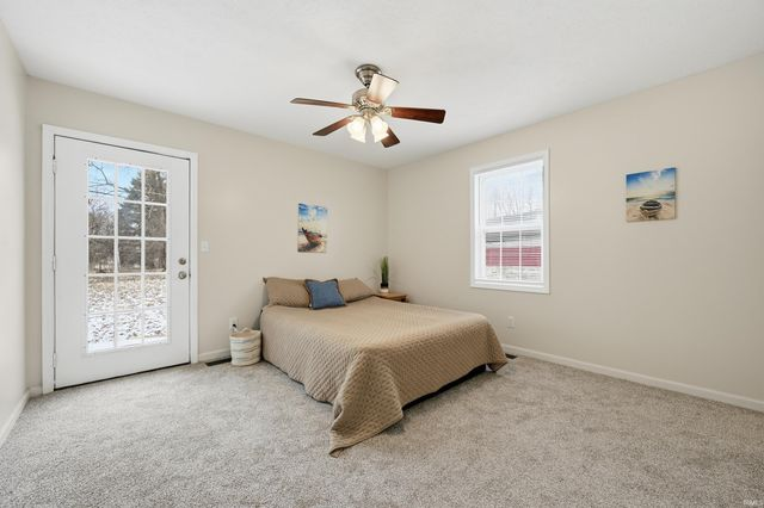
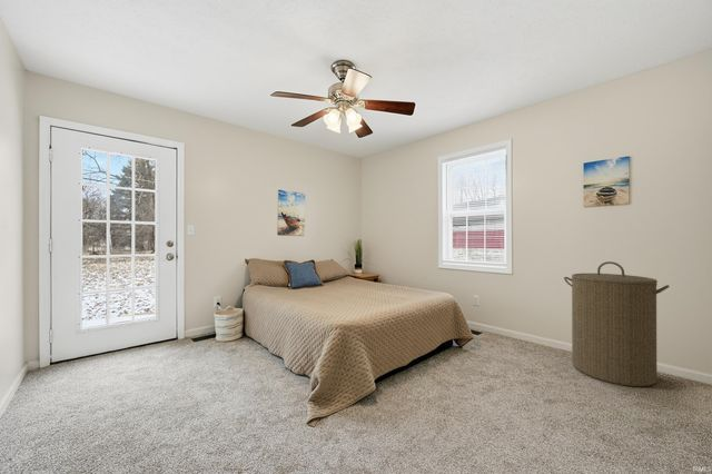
+ laundry hamper (611, 316)
